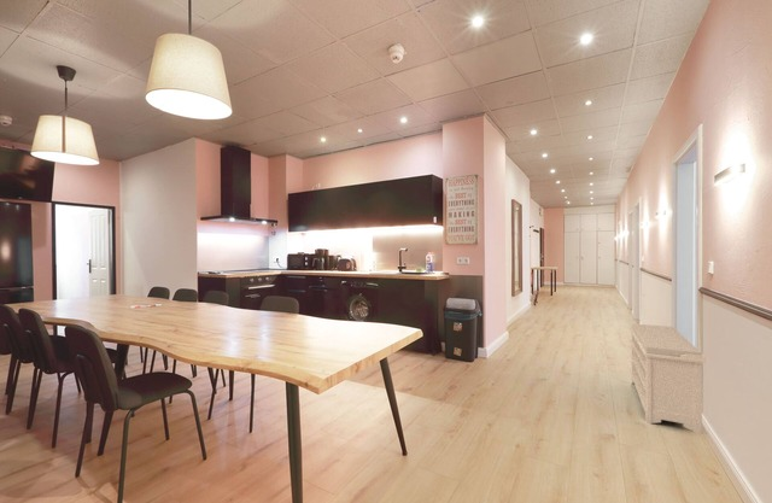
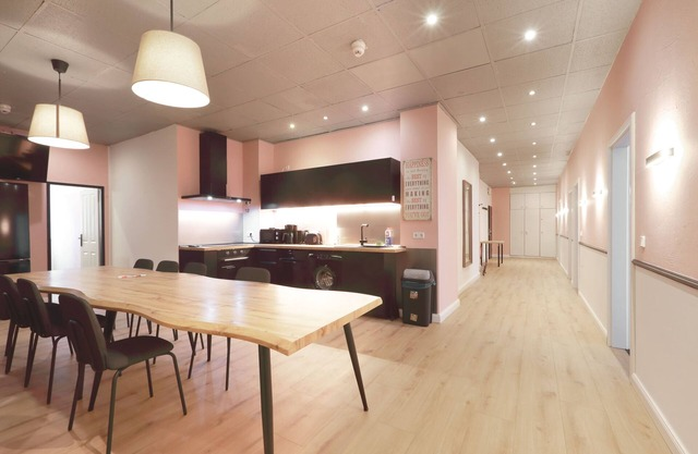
- bench (661, 369)
